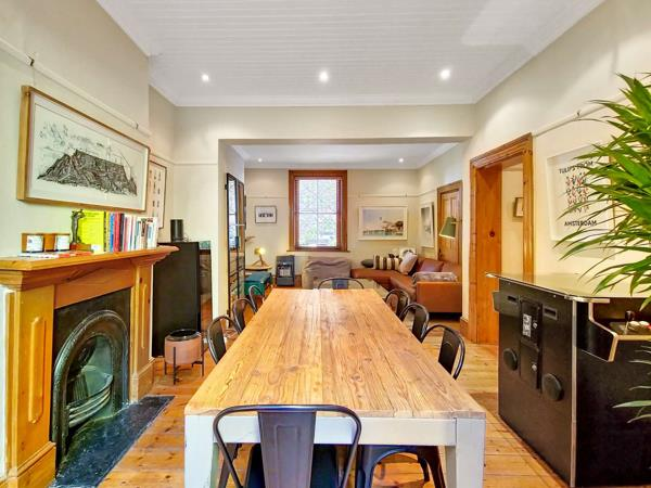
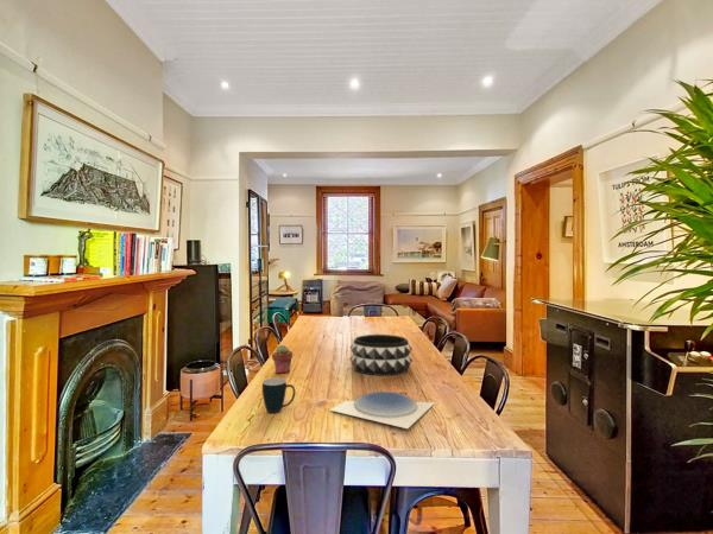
+ mug (278, 395)
+ potted succulent (282, 357)
+ decorative bowl (380, 354)
+ plate (385, 401)
